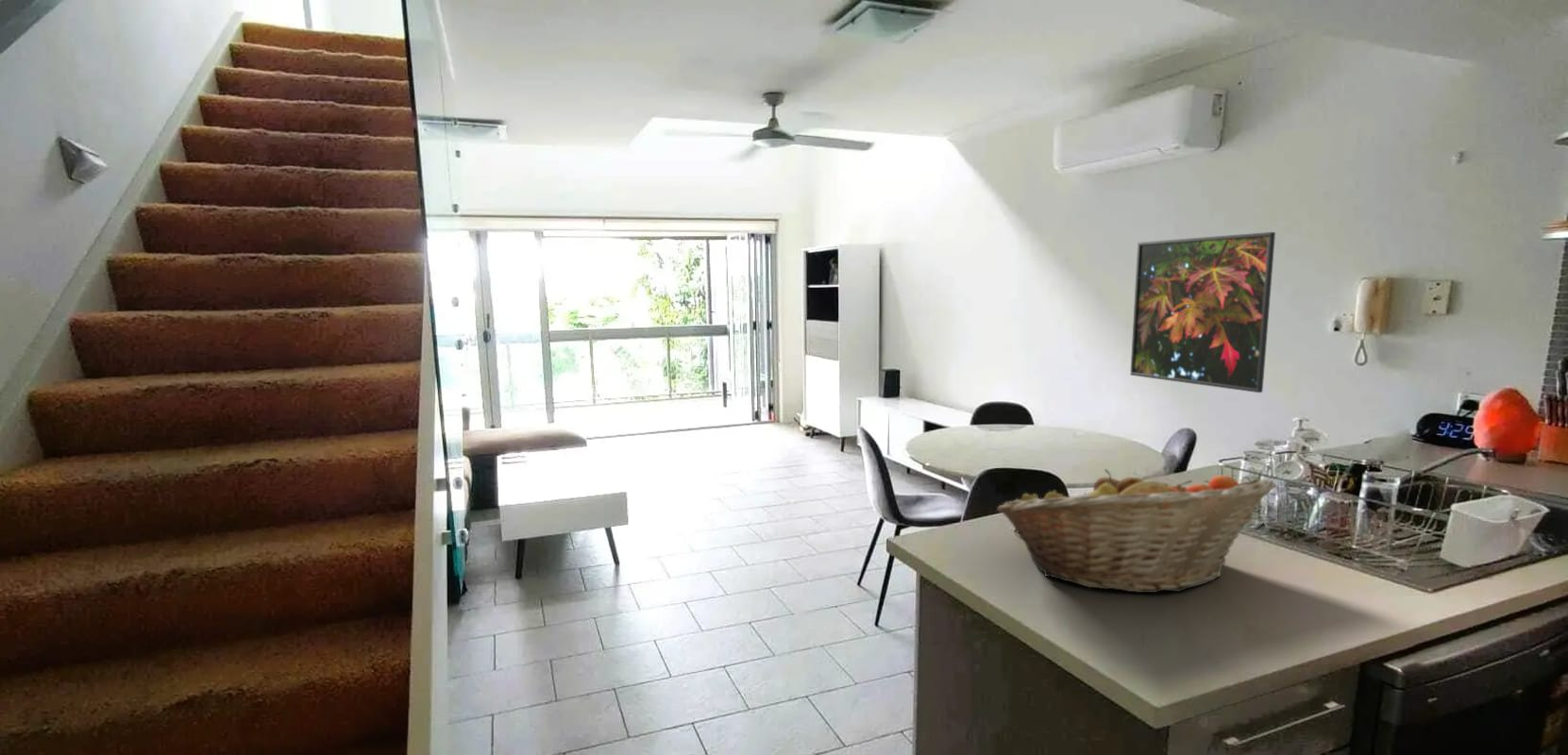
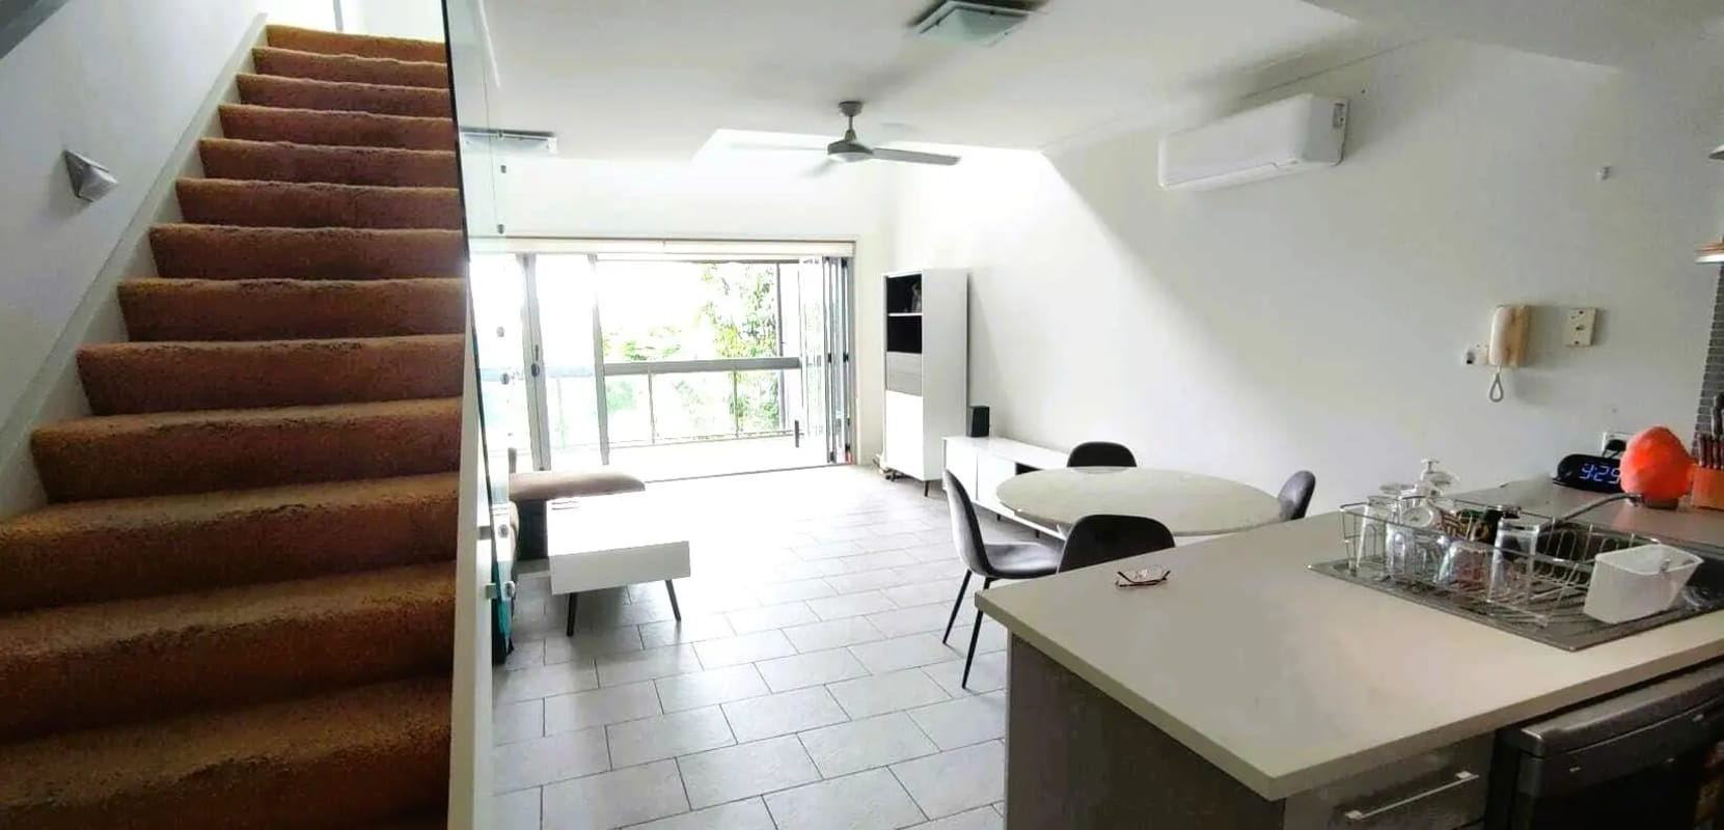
- fruit basket (1130, 516)
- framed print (1194, 310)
